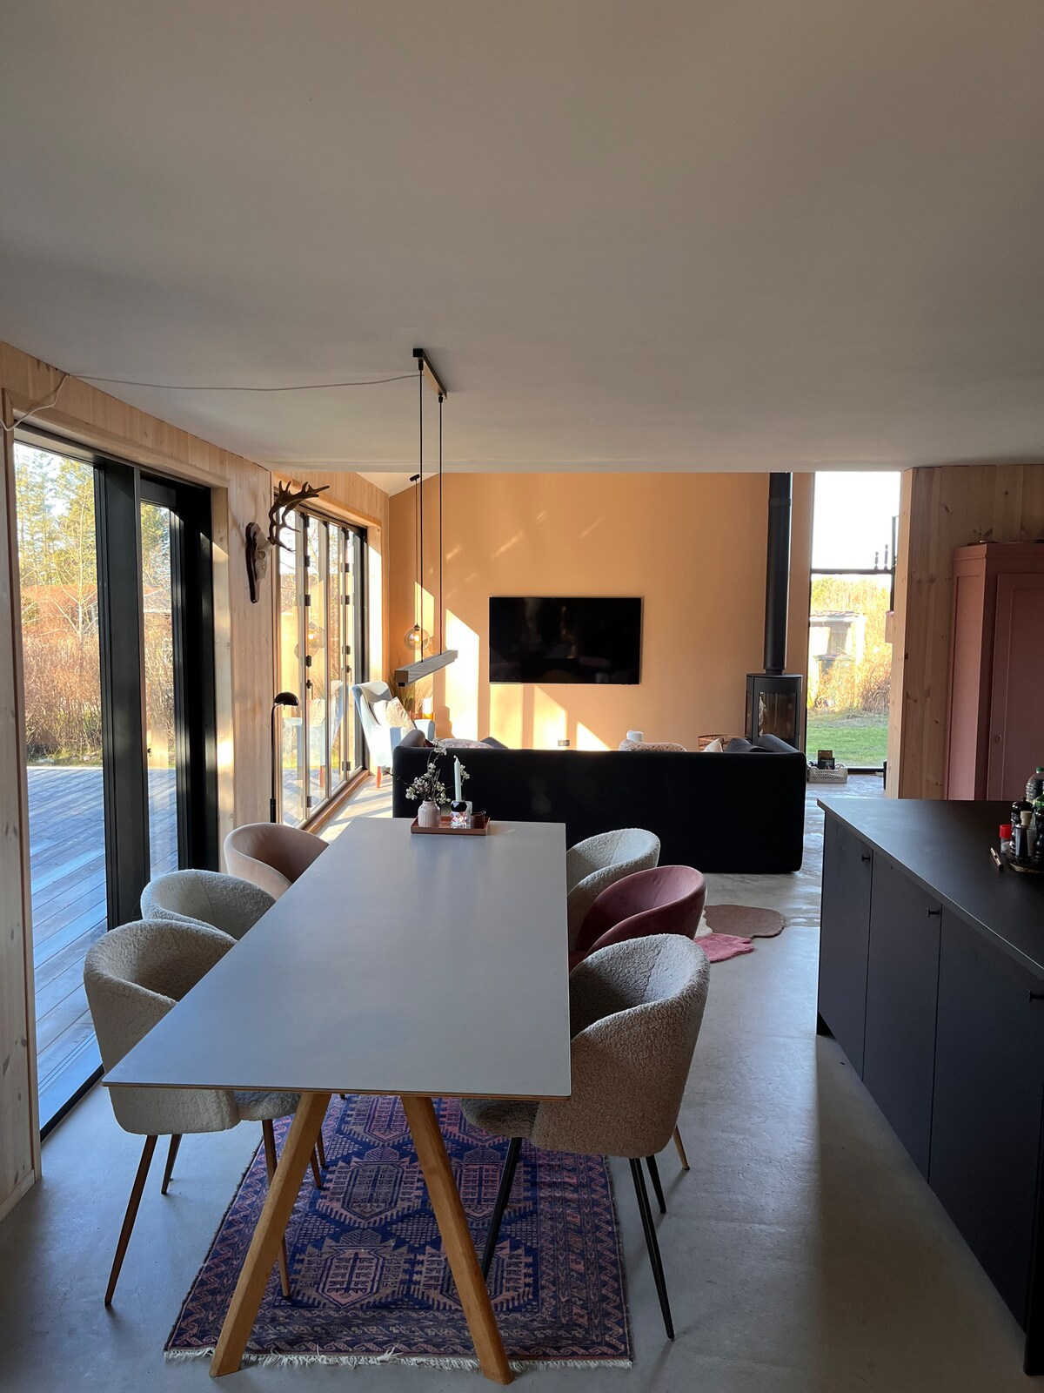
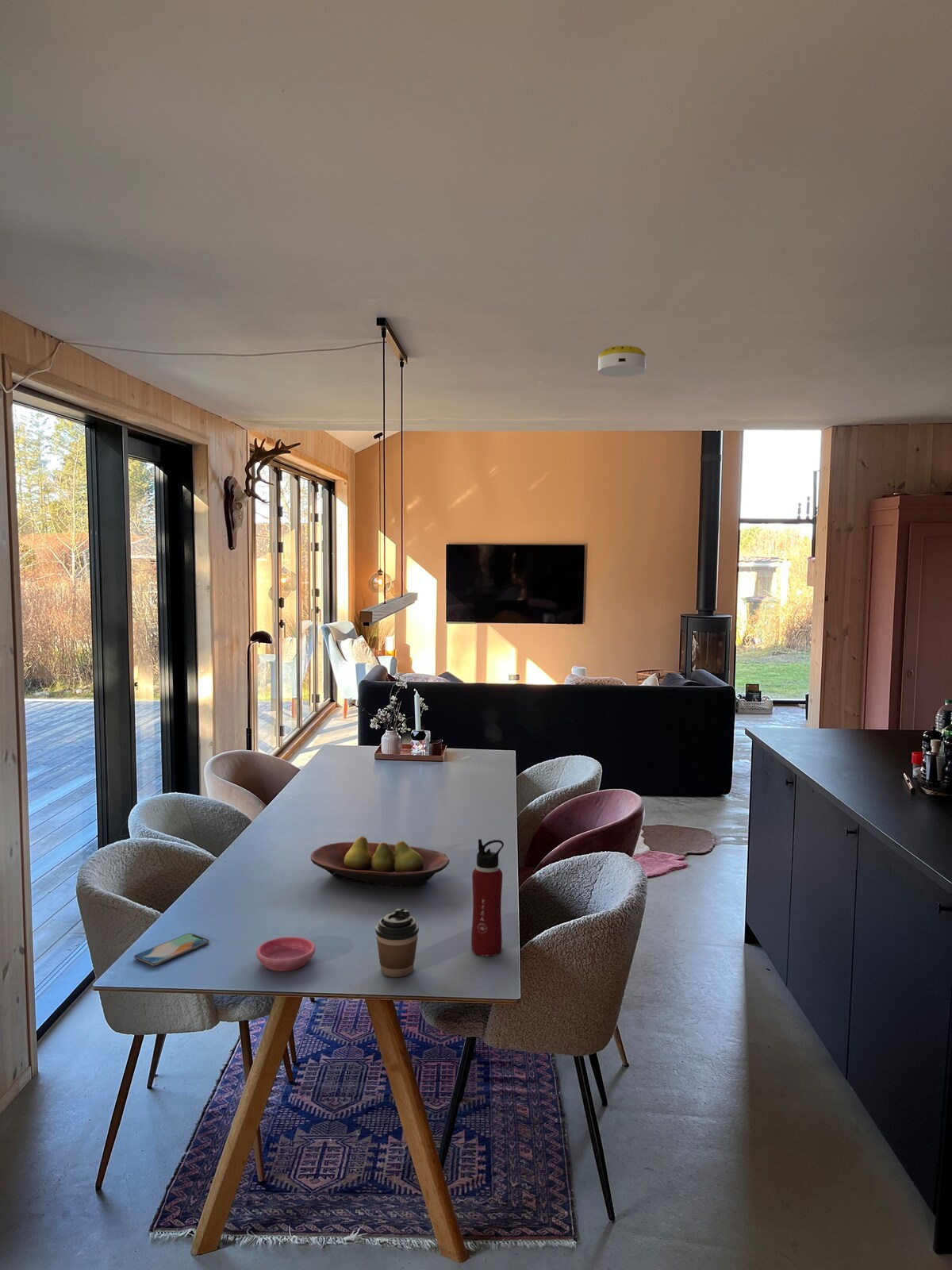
+ smartphone (172, 949)
+ smoke detector (622, 360)
+ water bottle (487, 895)
+ saucer (286, 954)
+ coffee cup (397, 941)
+ fruit bowl (379, 858)
